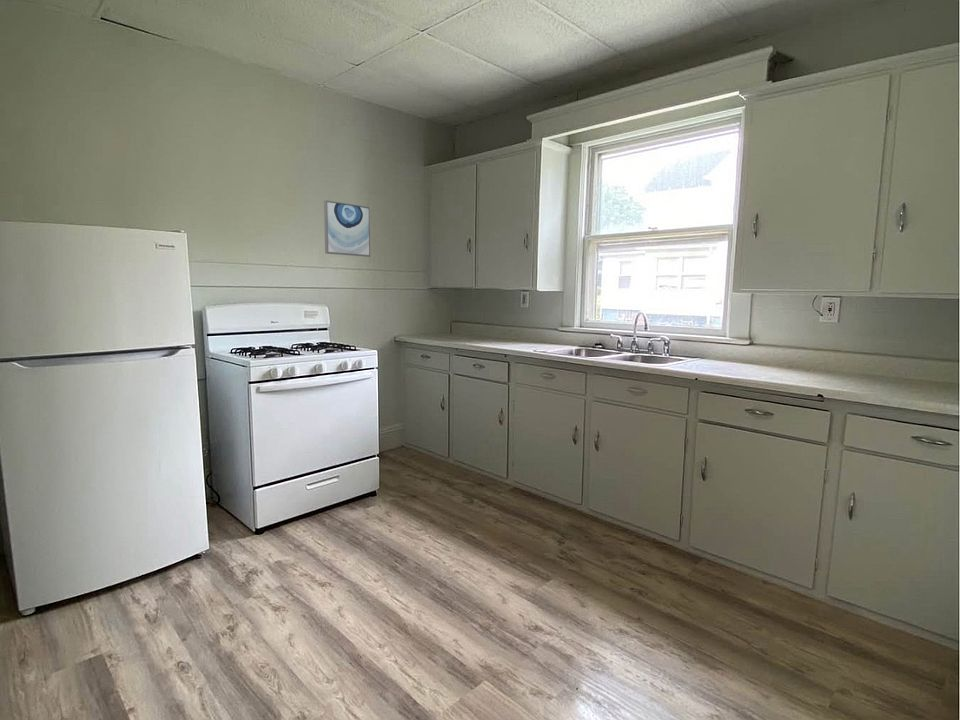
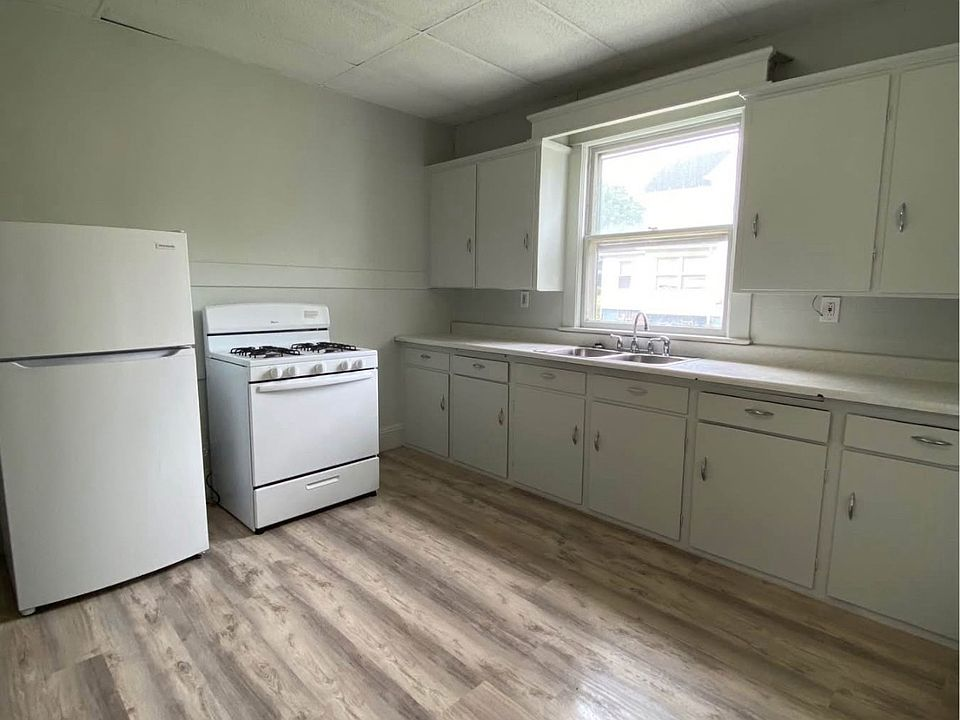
- wall art (348, 229)
